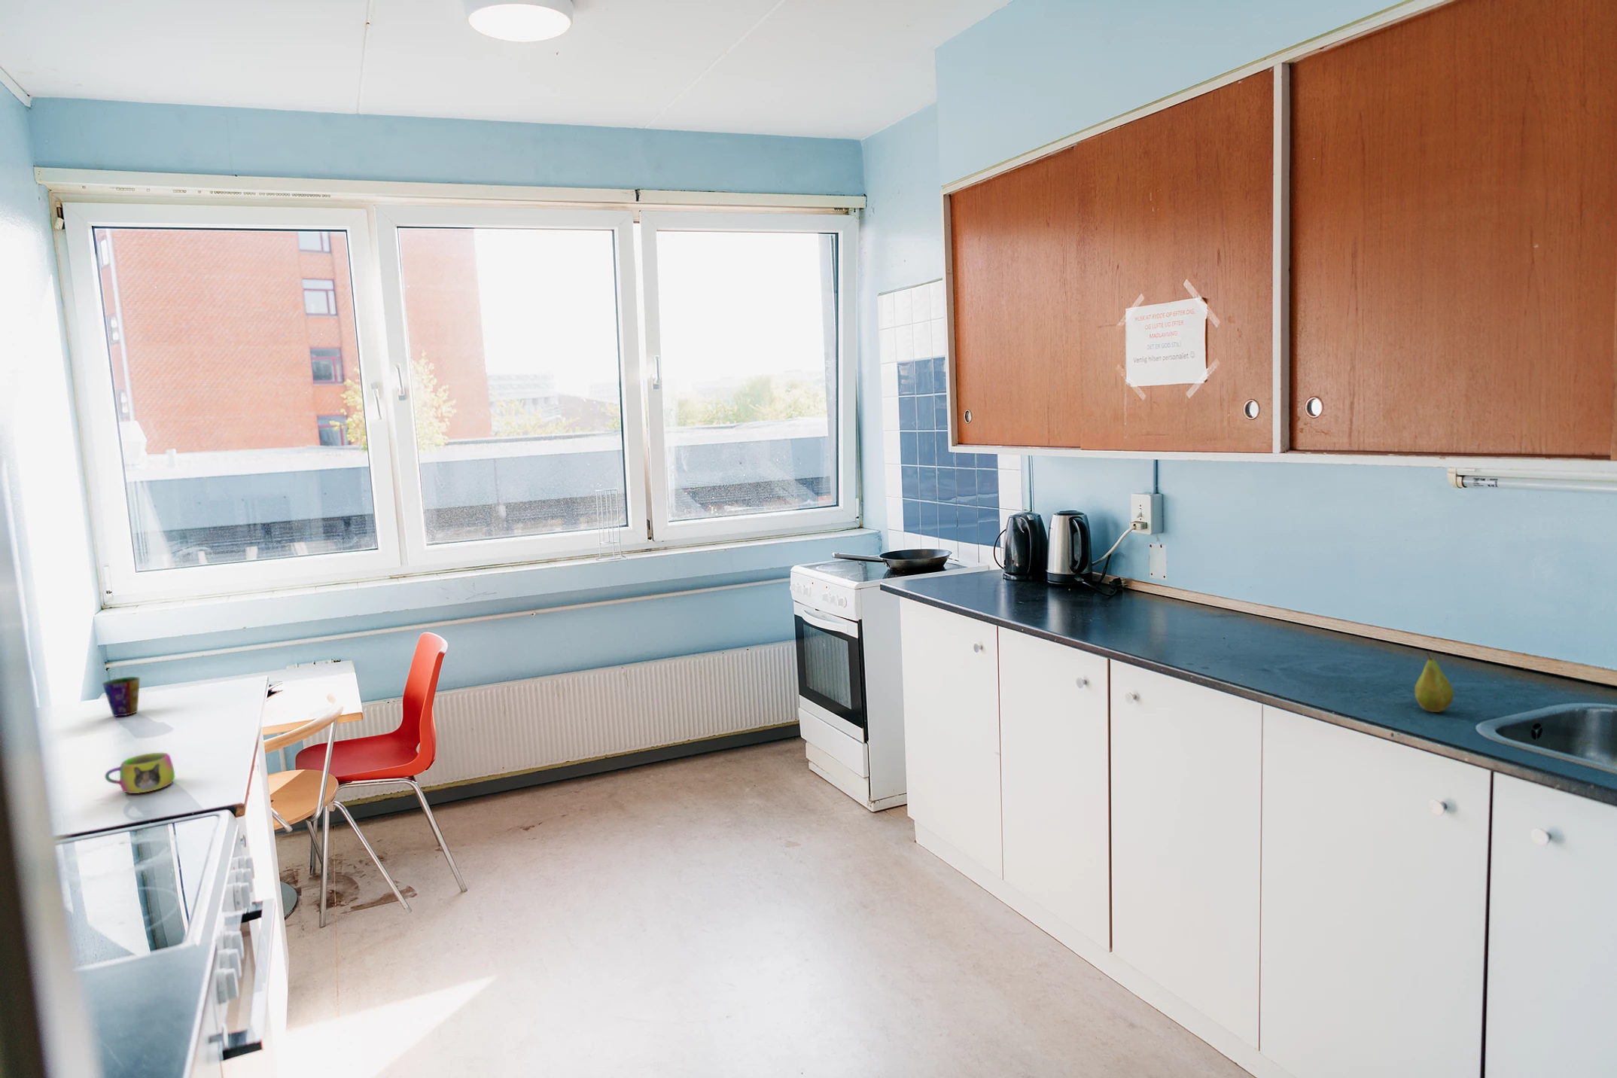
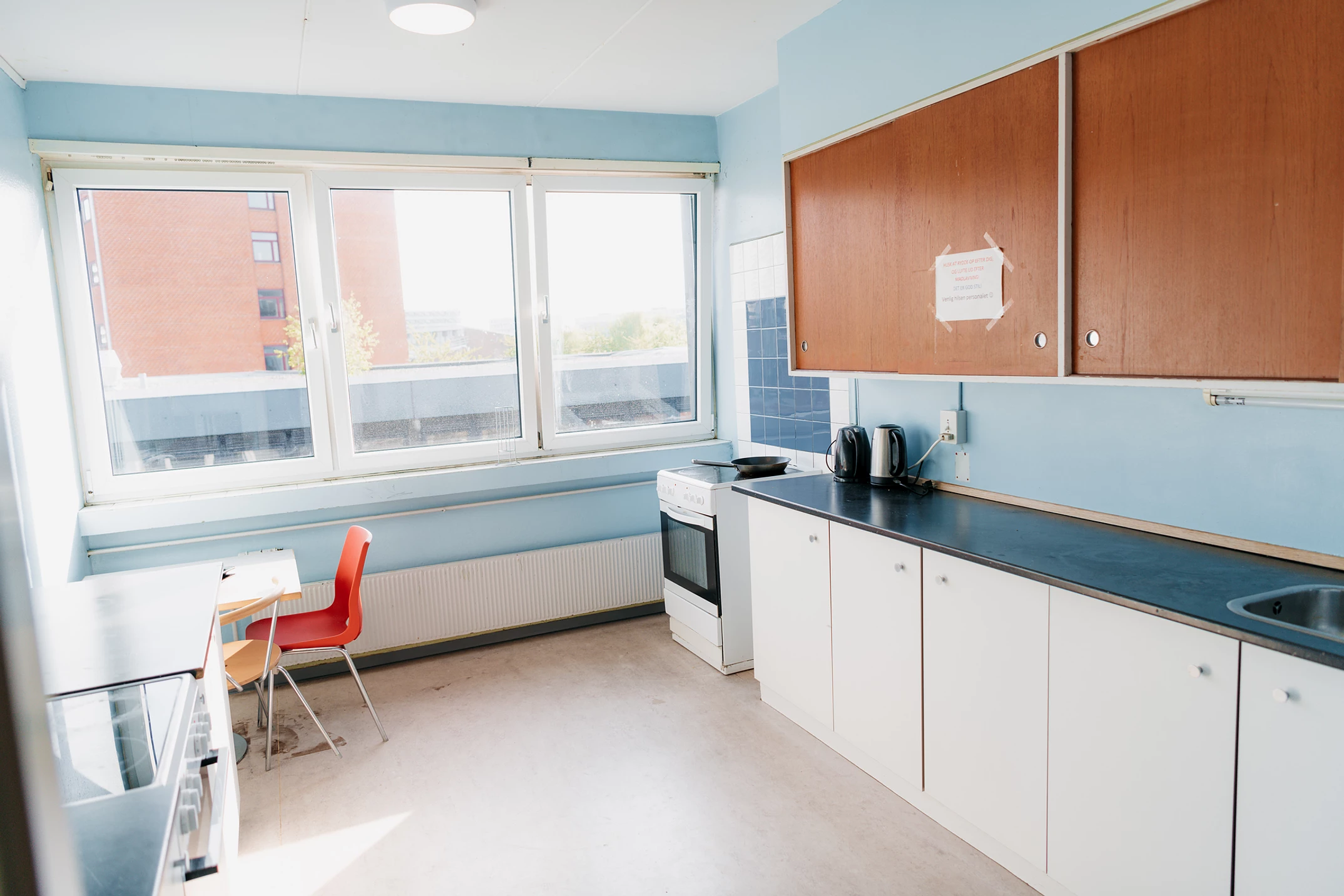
- fruit (1434, 681)
- cup (124, 698)
- mug (140, 774)
